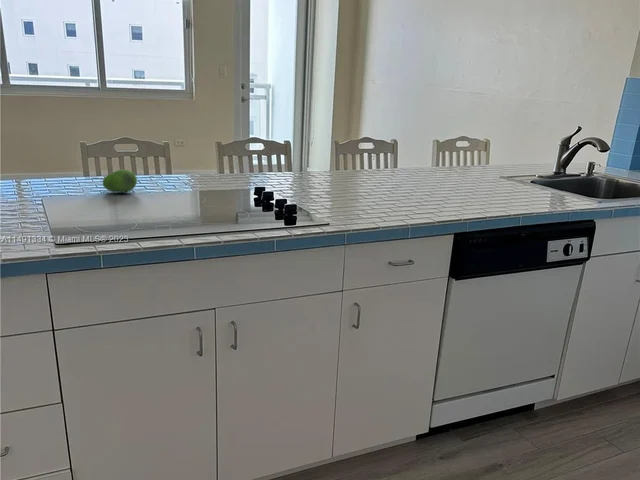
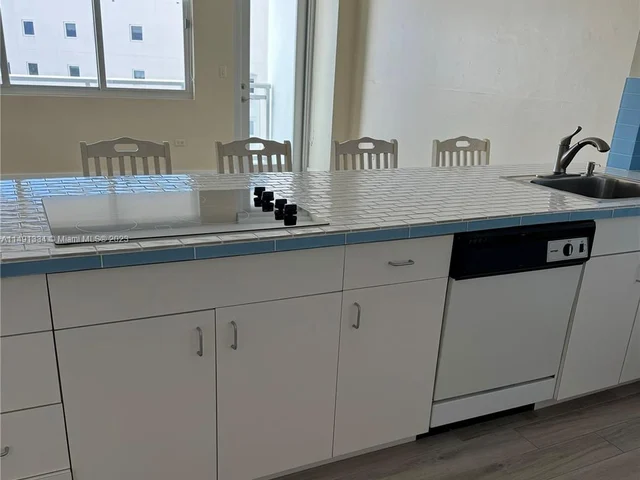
- fruit (119, 181)
